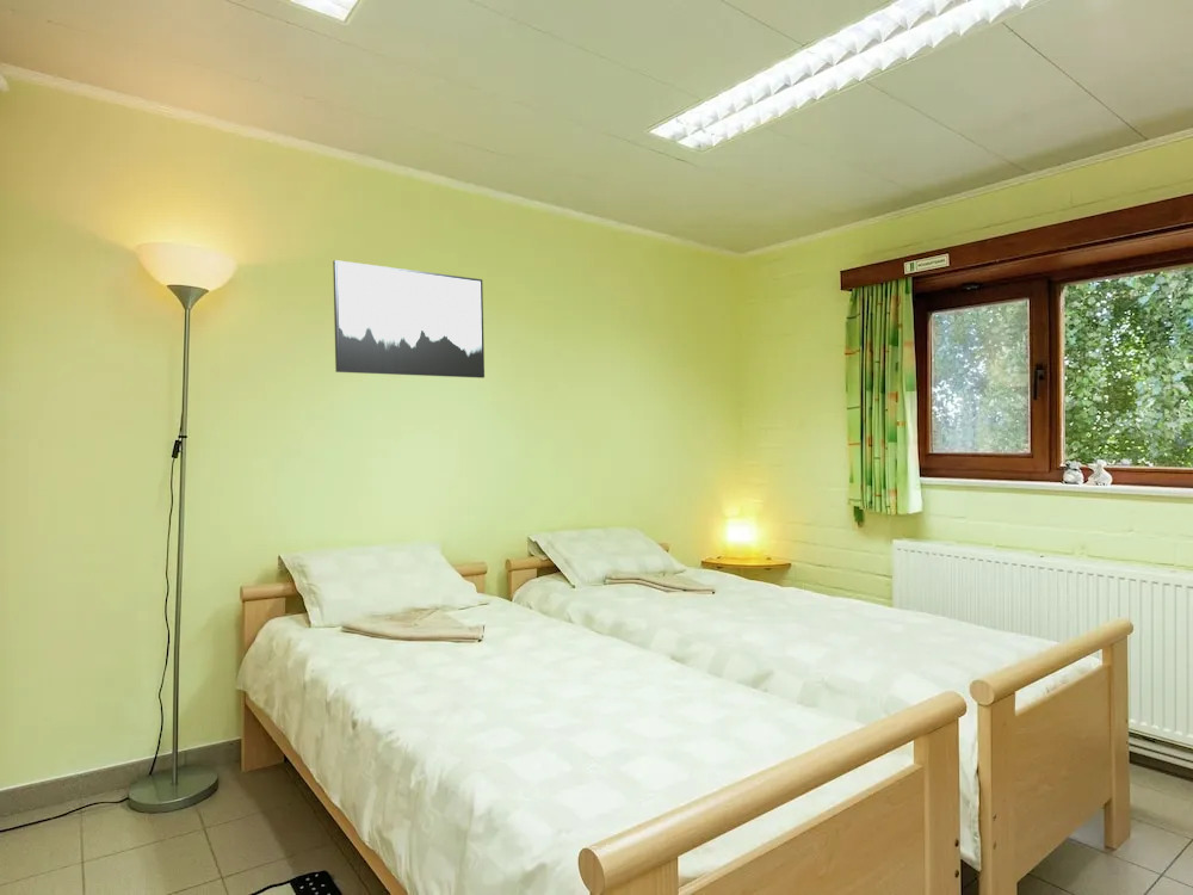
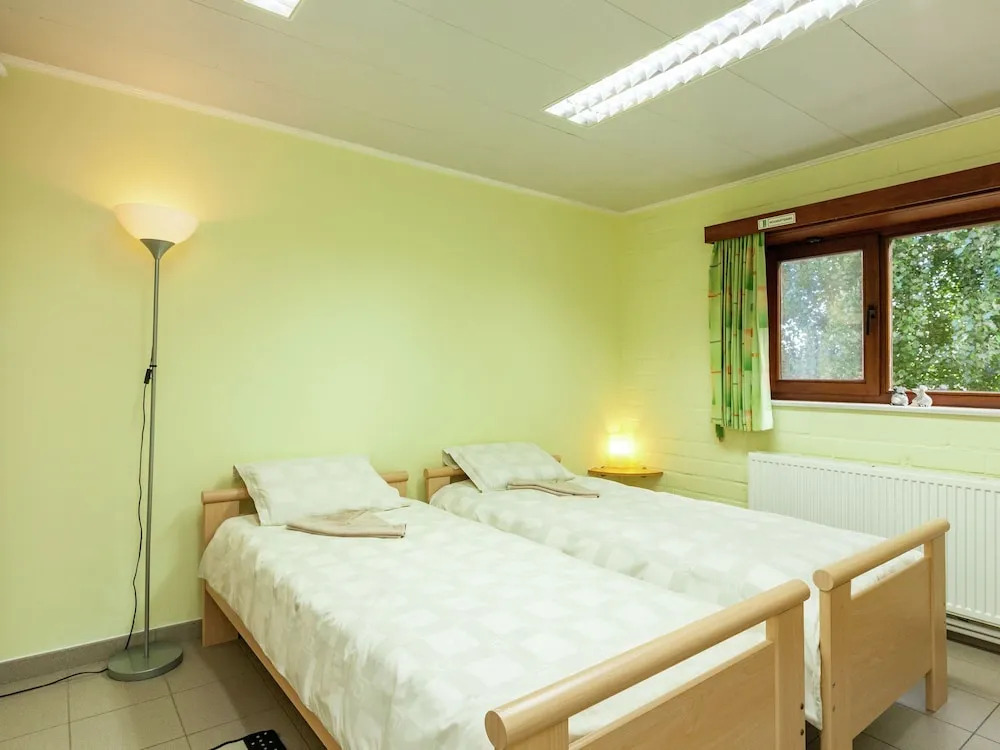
- wall art (413, 322)
